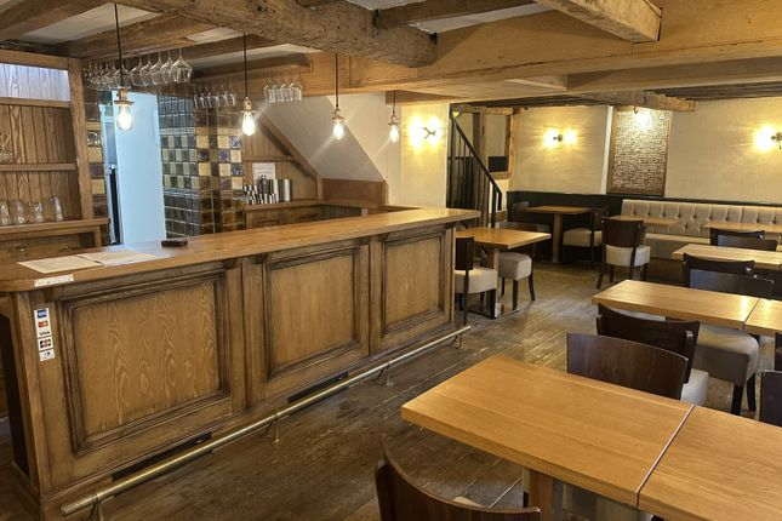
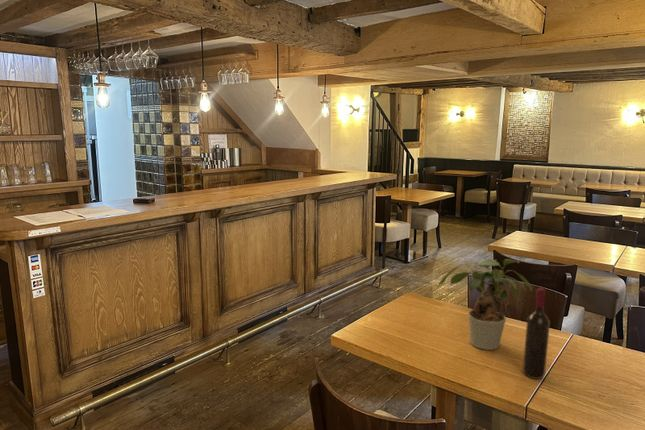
+ potted plant (491, 299)
+ wine bottle (537, 332)
